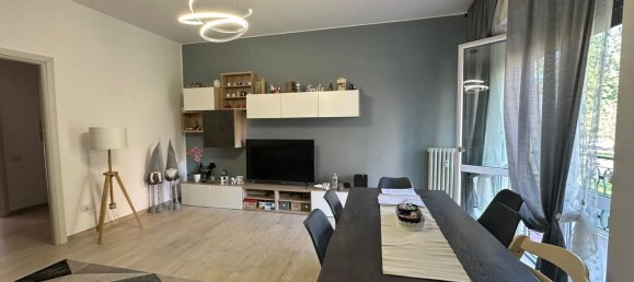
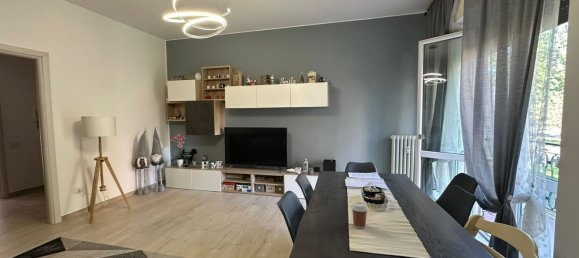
+ coffee cup (359, 214)
